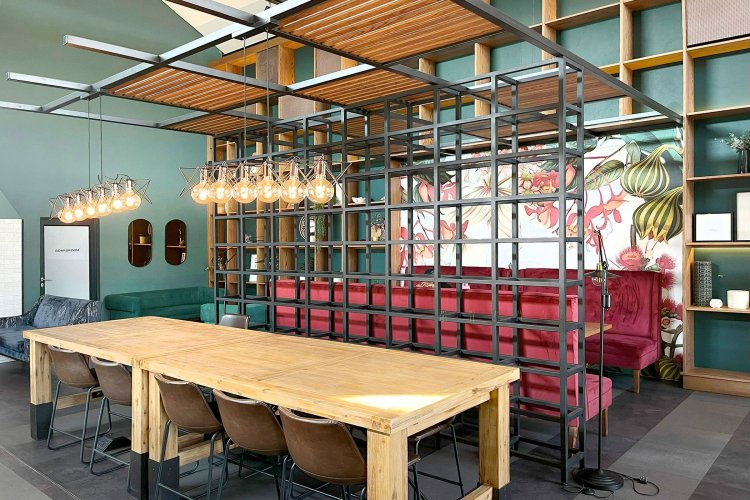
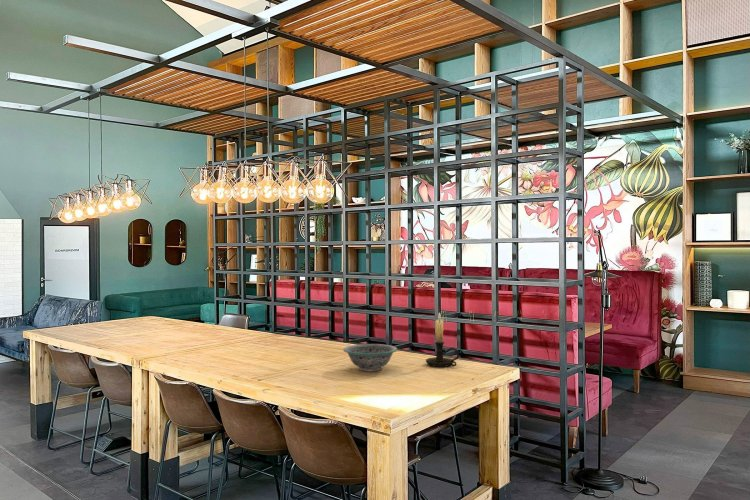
+ decorative bowl (370, 358)
+ candle holder (442, 338)
